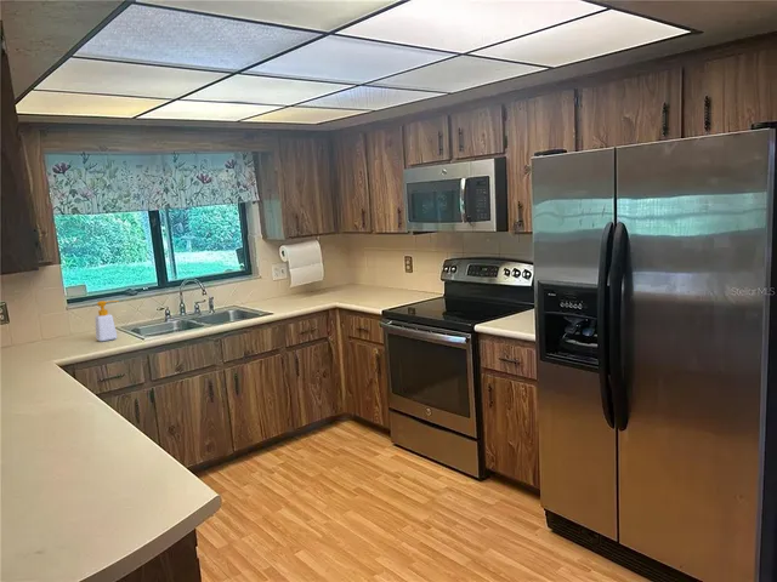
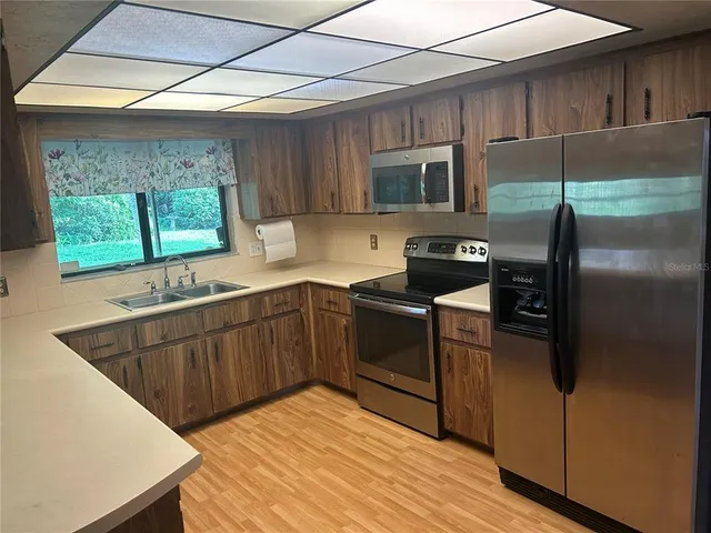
- soap bottle (108, 319)
